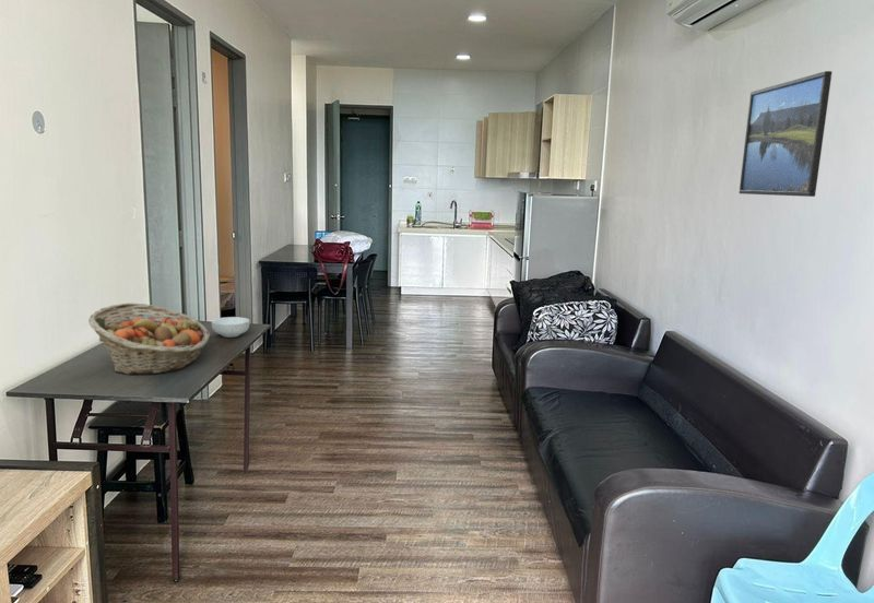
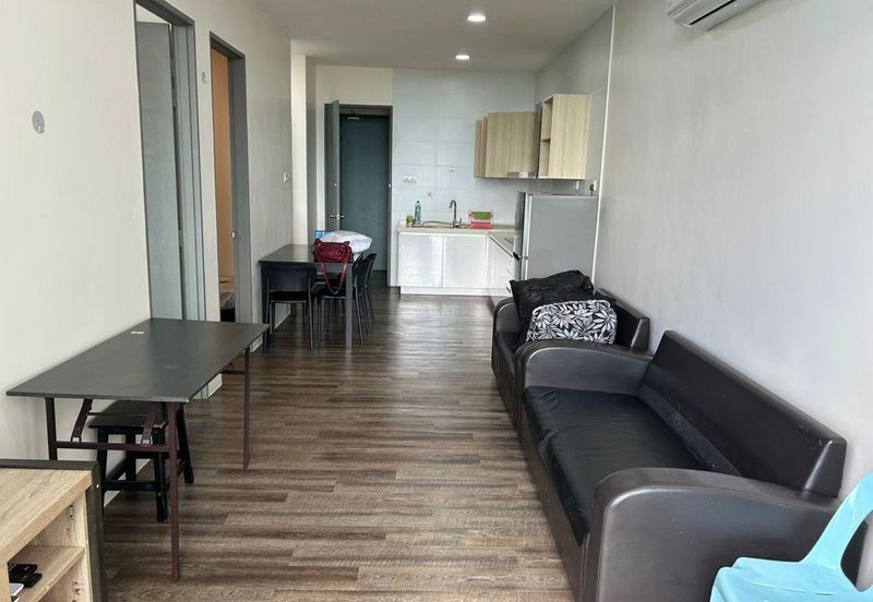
- cereal bowl (231, 328)
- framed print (779, 139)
- fruit basket (152, 335)
